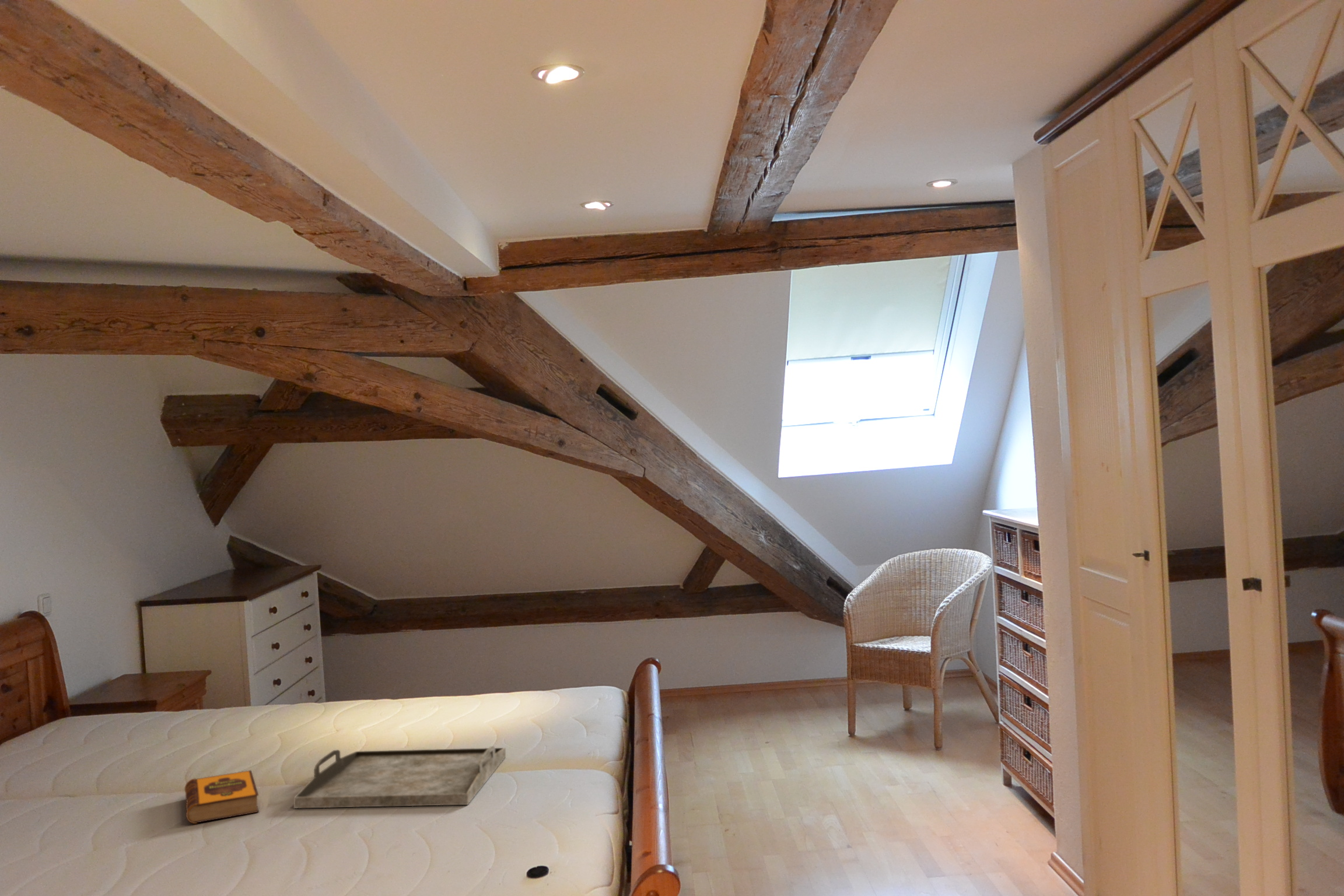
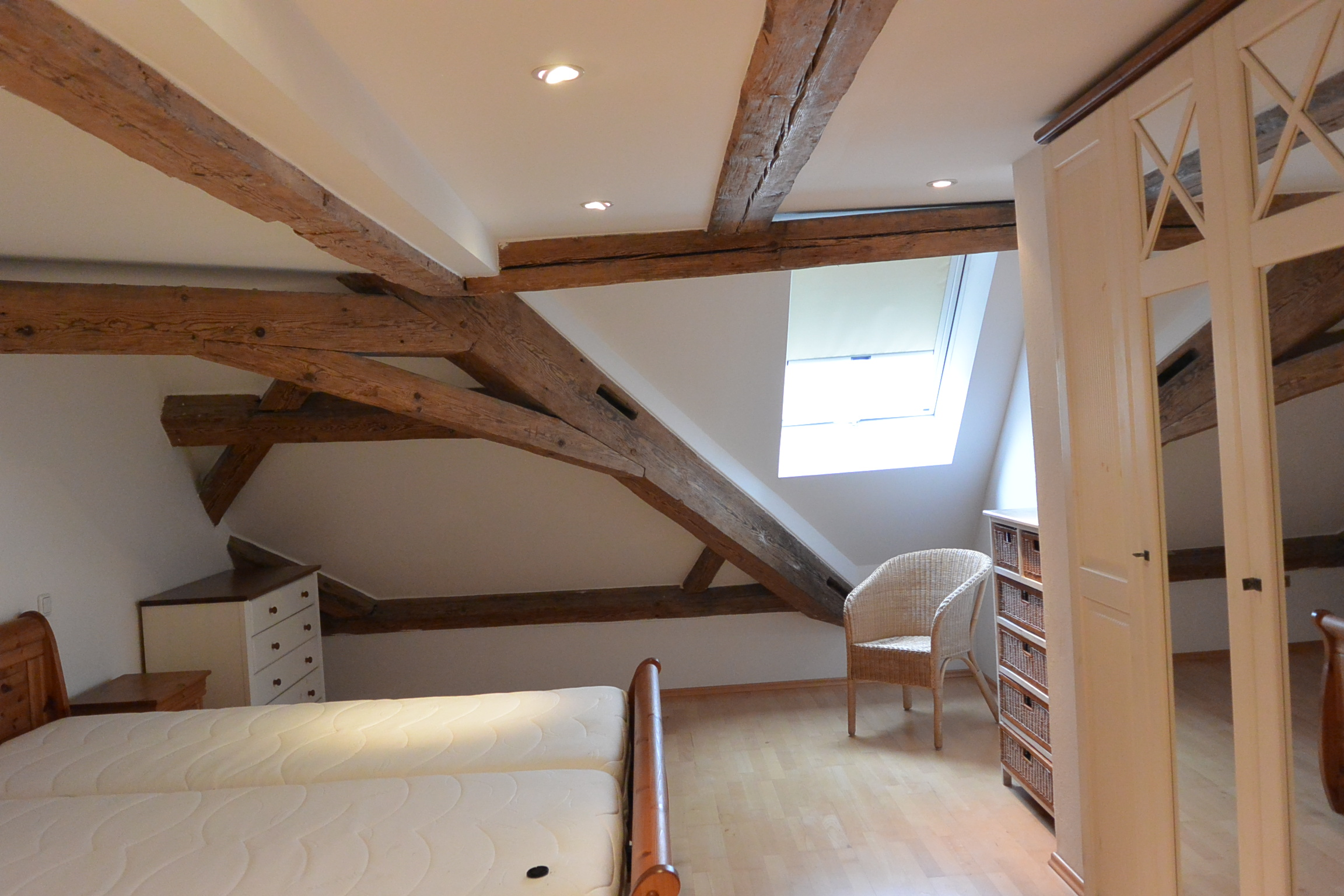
- serving tray (407, 766)
- hardback book (220, 795)
